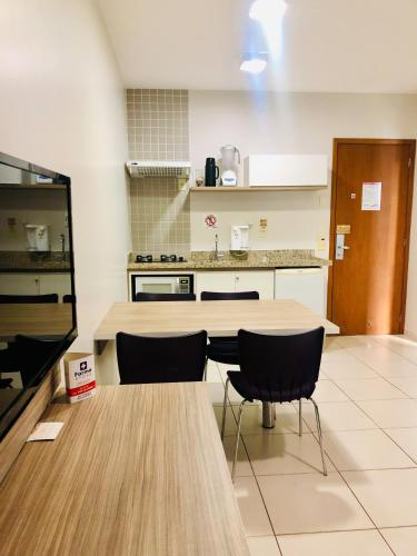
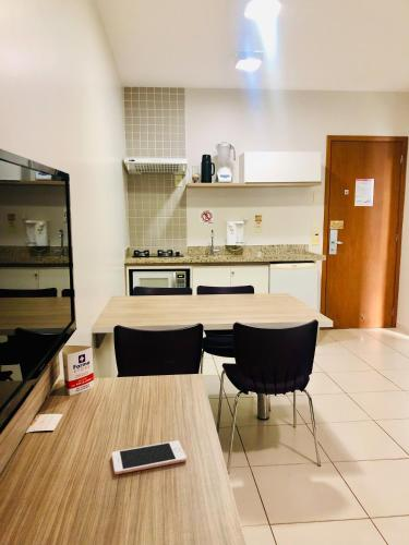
+ cell phone (148, 456)
